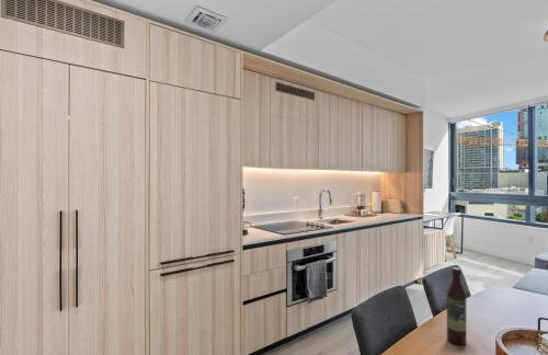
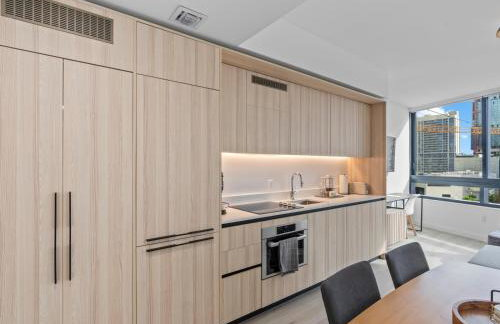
- wine bottle (456, 305)
